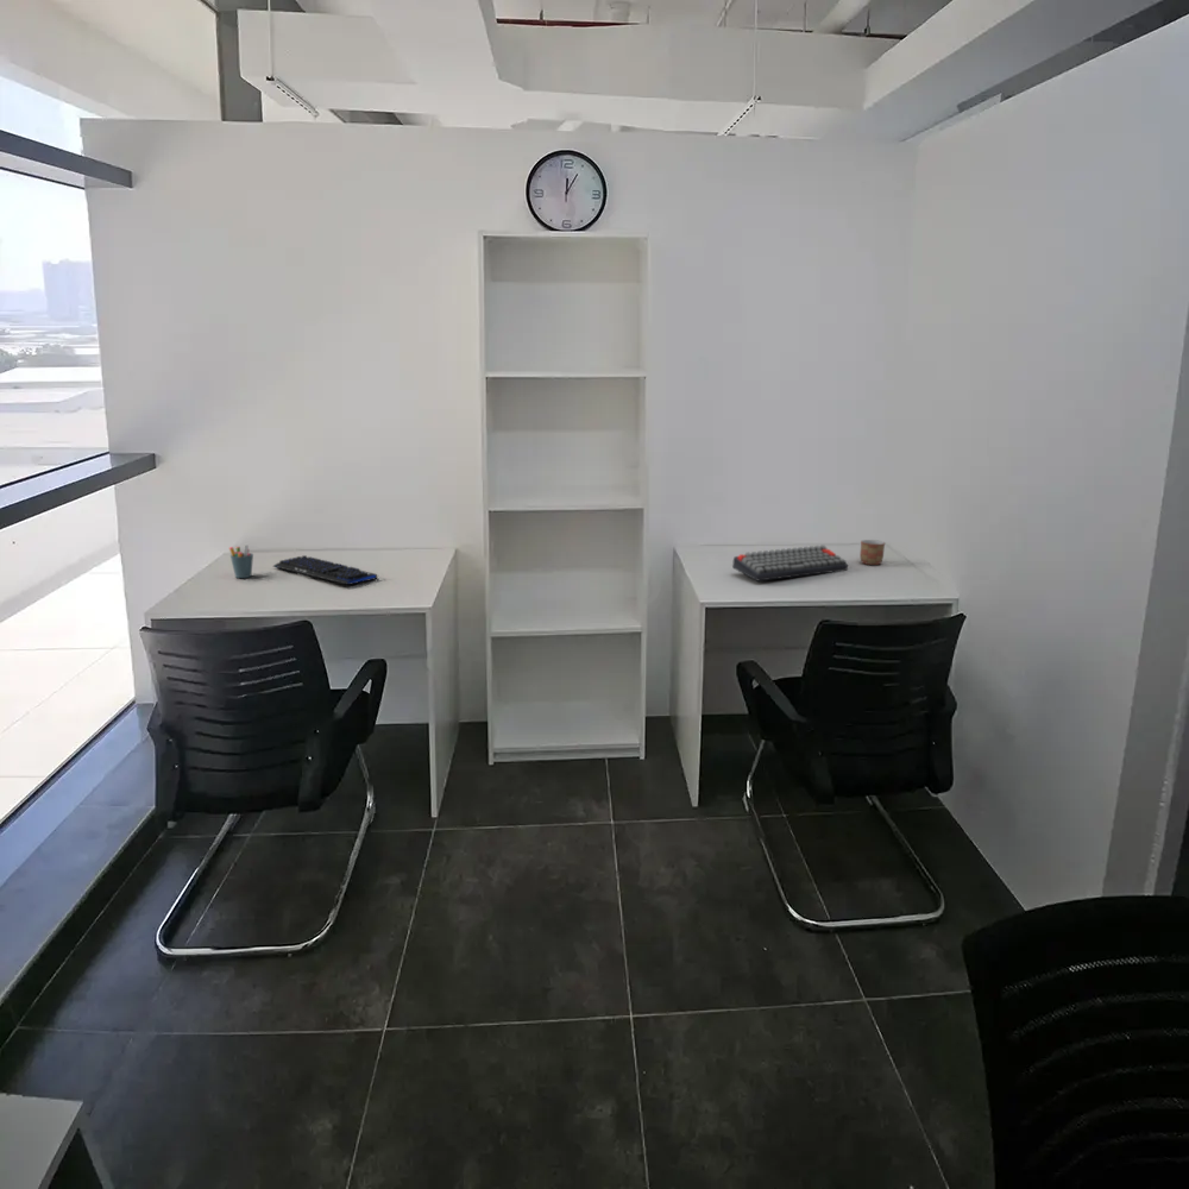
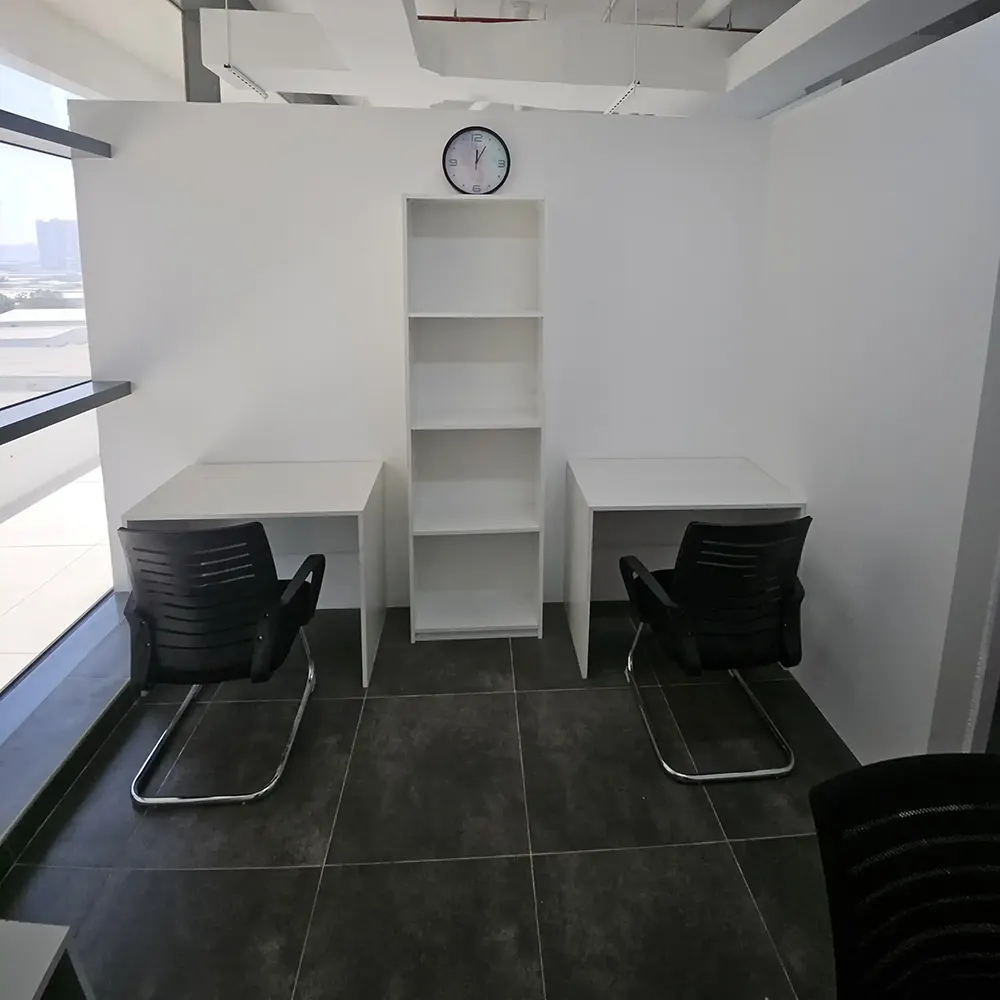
- keyboard (323, 570)
- pen holder (241, 559)
- mug (870, 552)
- keyboard (791, 561)
